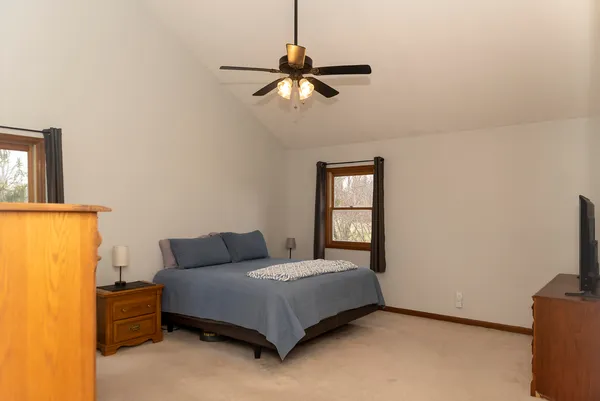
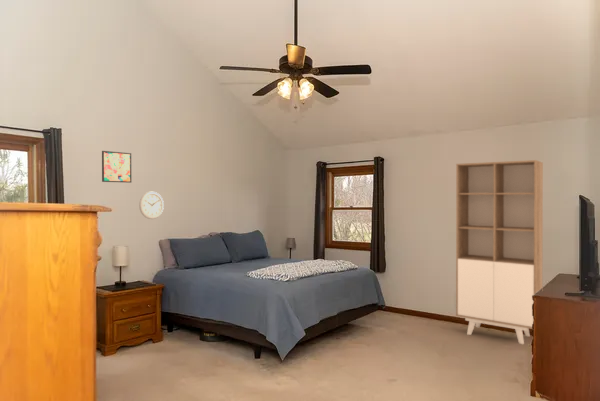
+ wardrobe (498, 249)
+ wall clock (152, 205)
+ wall art (117, 167)
